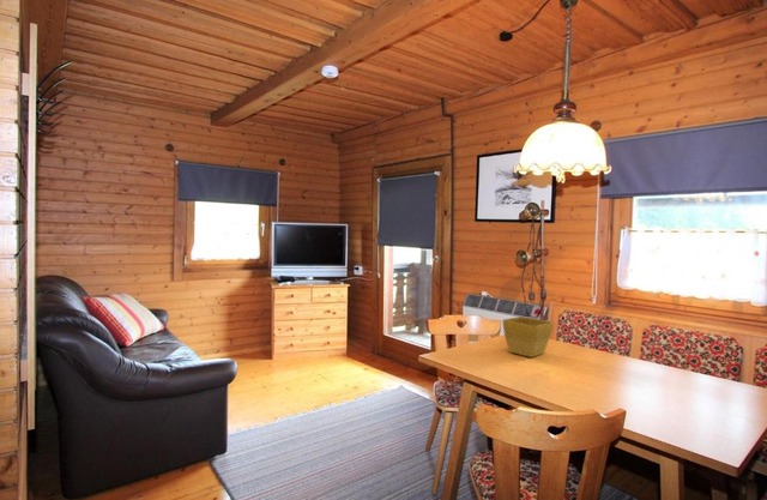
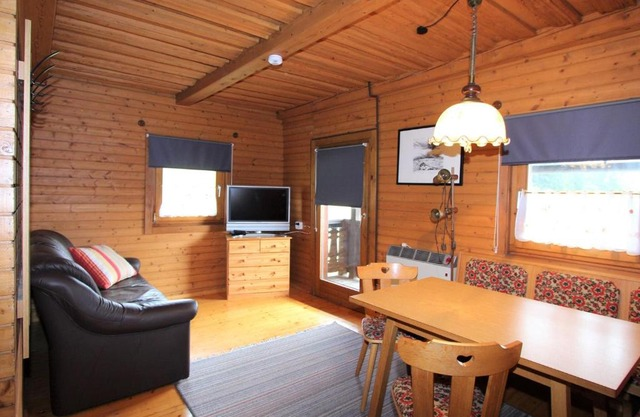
- flower pot (526, 337)
